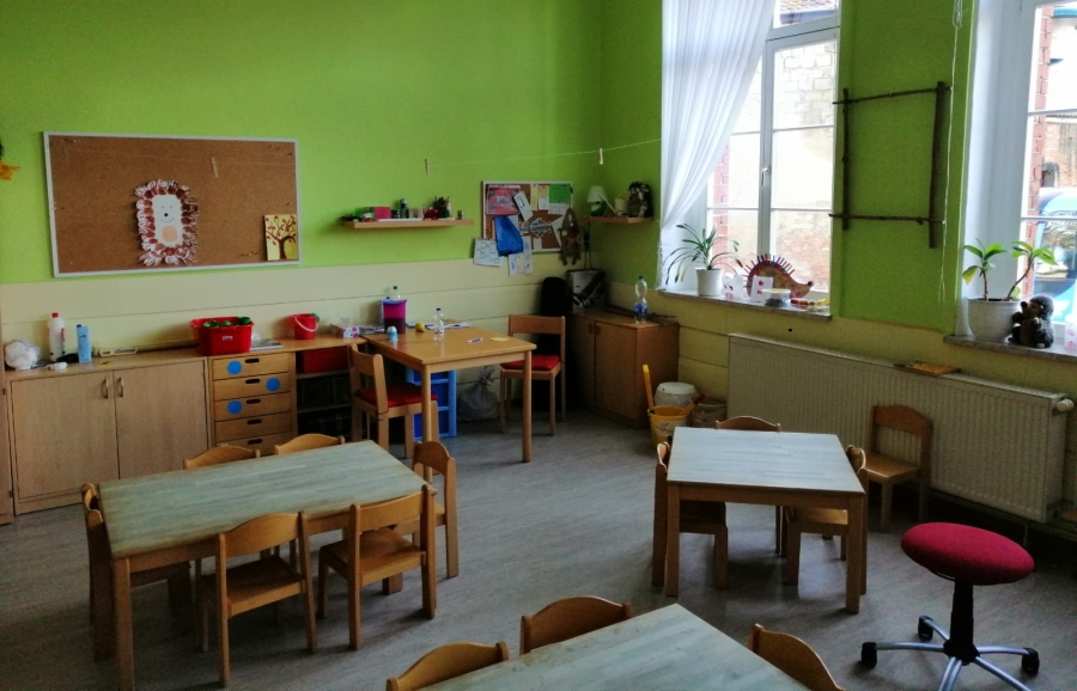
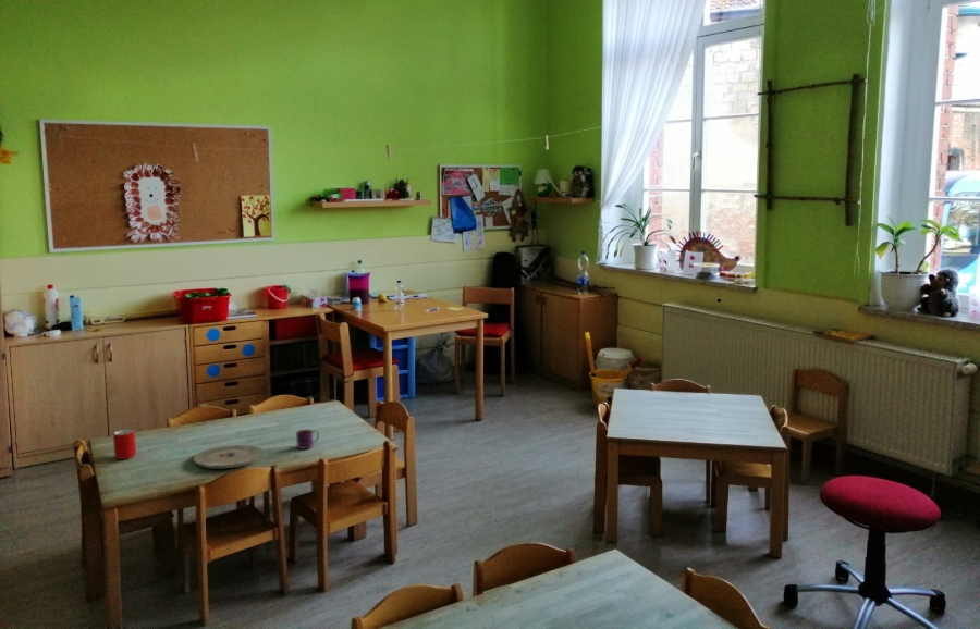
+ mug (308, 439)
+ plate (229, 456)
+ cup (123, 443)
